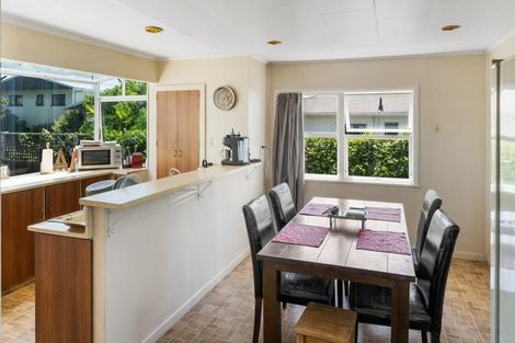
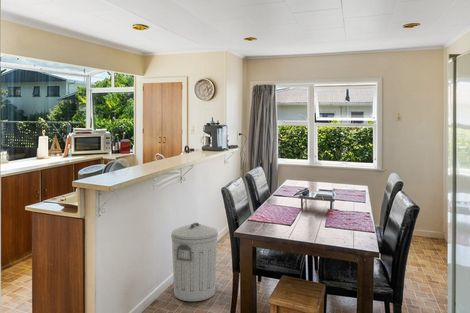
+ trash can (194, 257)
